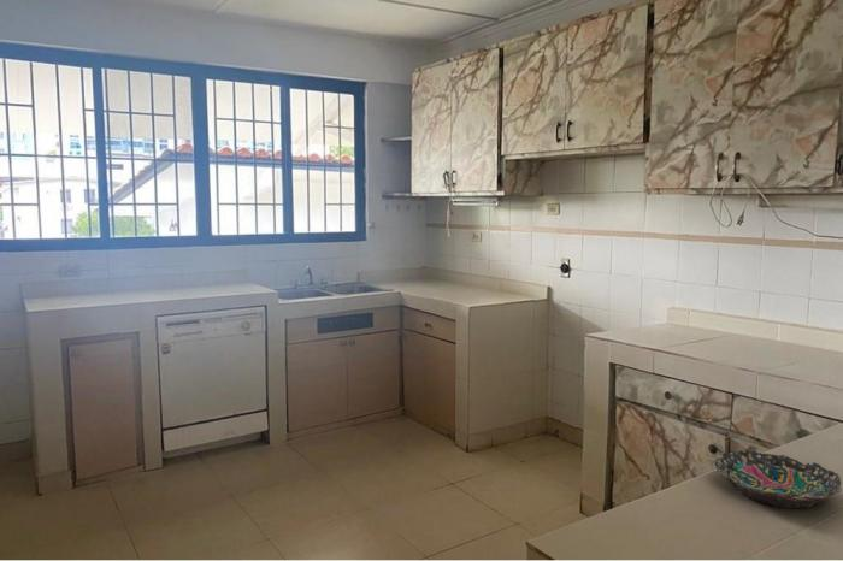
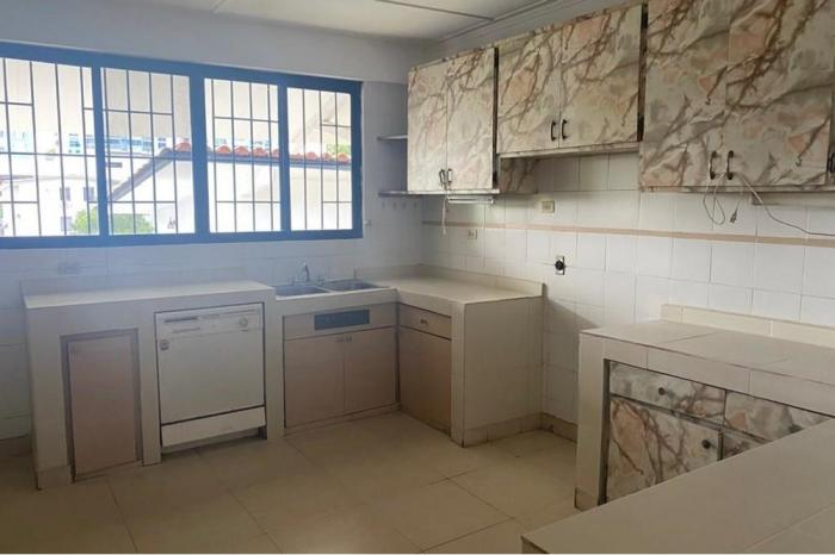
- bowl (774, 479)
